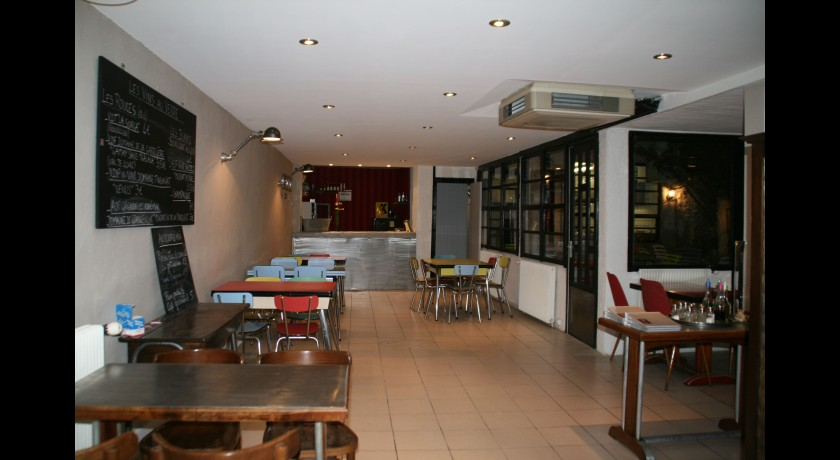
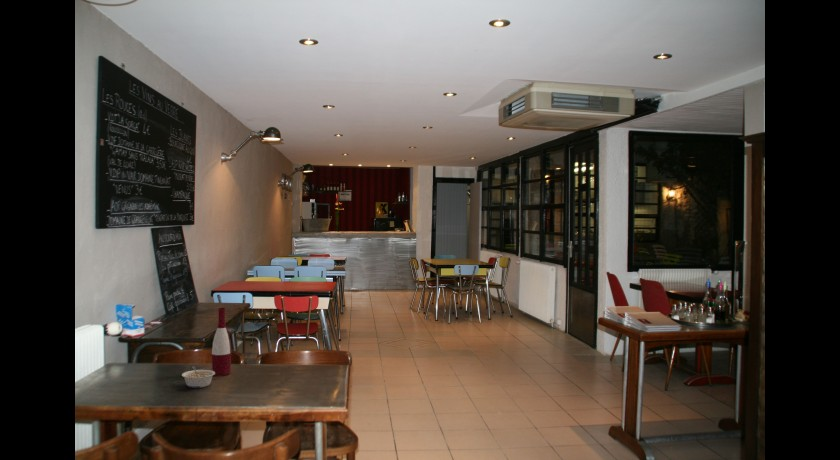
+ alcohol (221, 340)
+ legume (197, 377)
